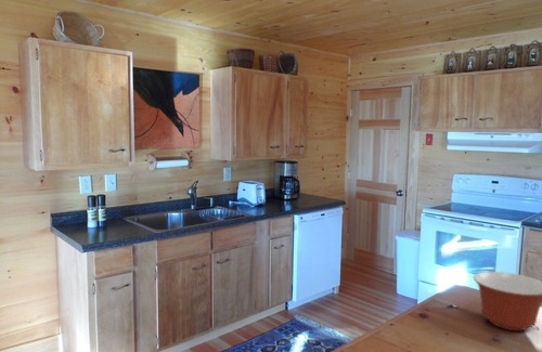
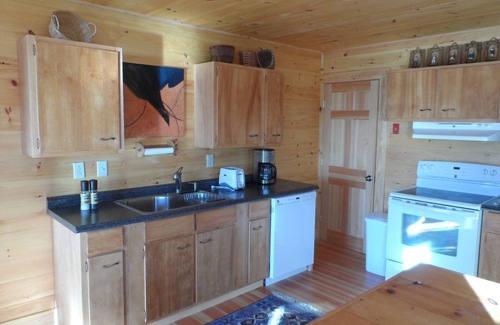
- mixing bowl (508, 302)
